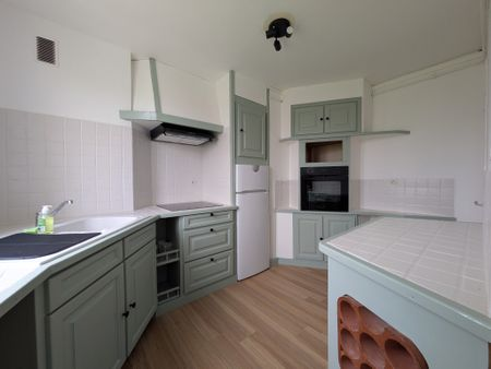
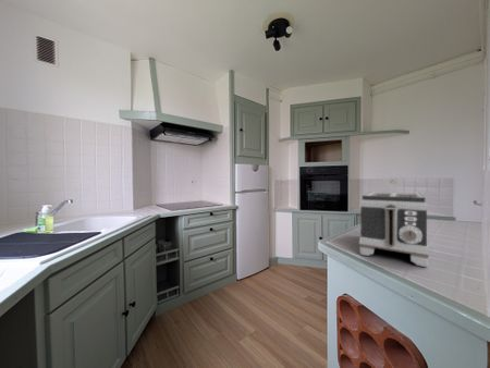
+ toaster (392, 222)
